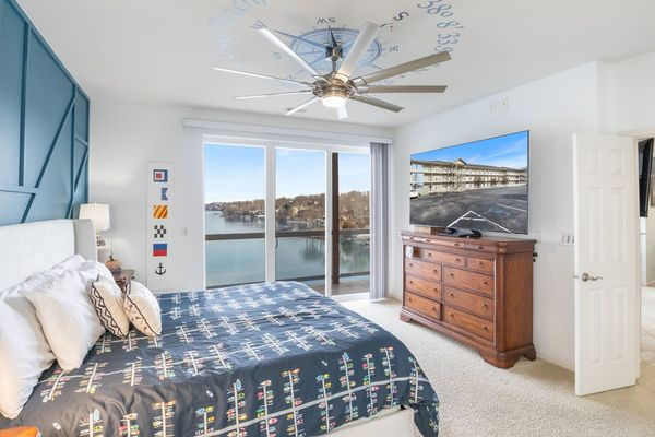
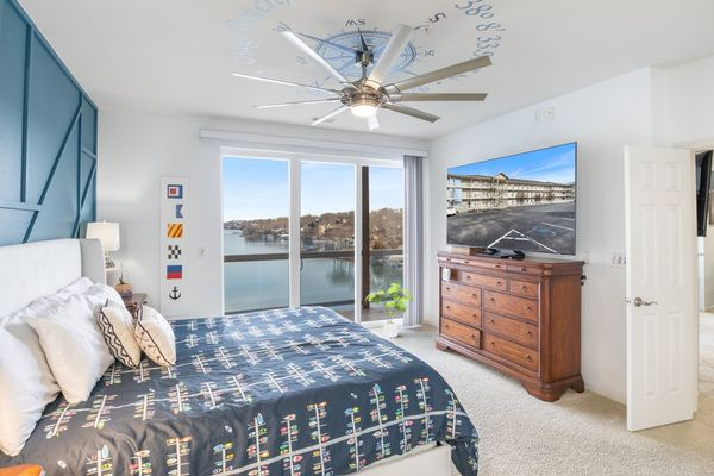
+ house plant (394, 309)
